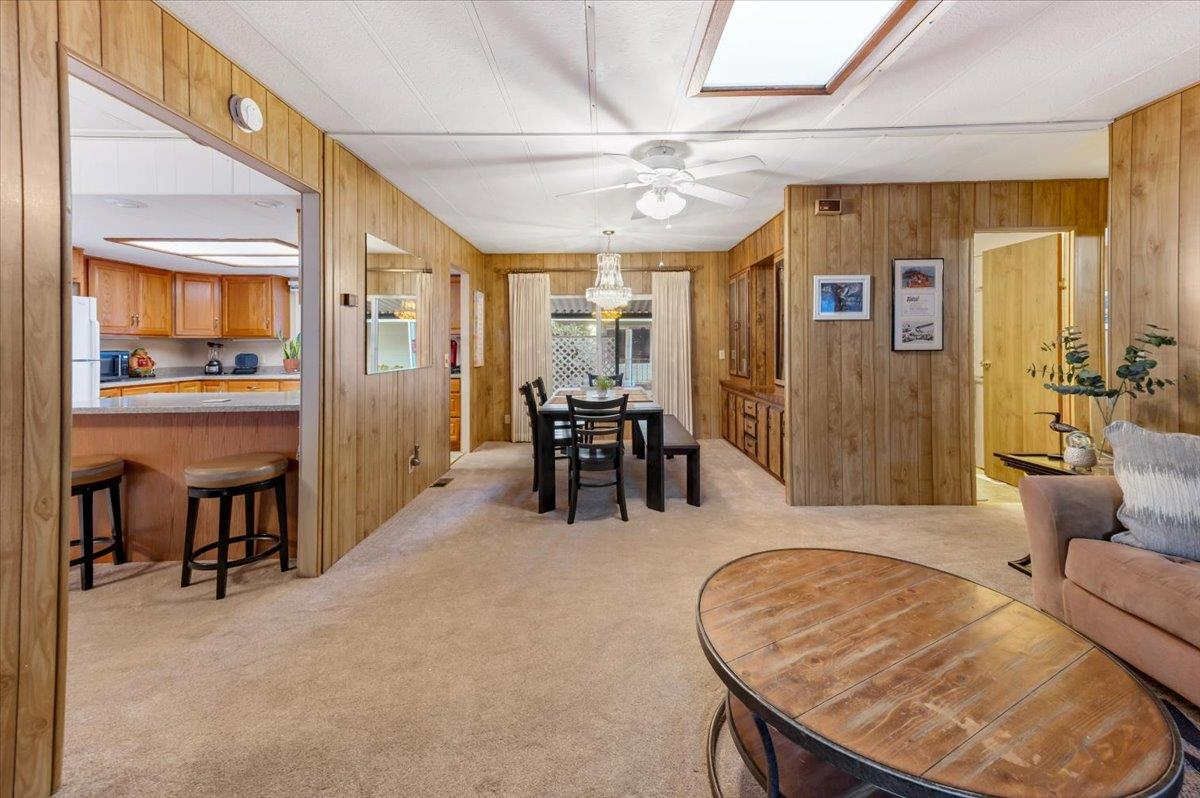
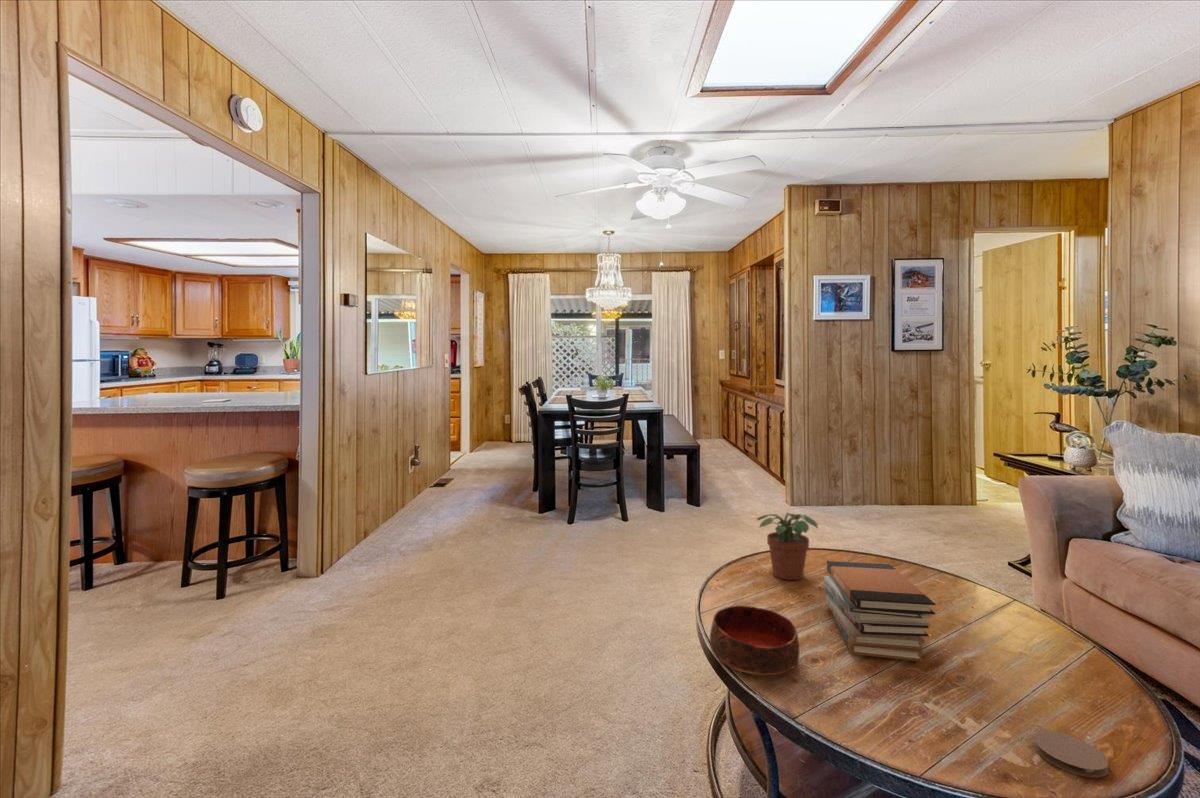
+ book stack (872, 605)
+ potted plant (786, 545)
+ bowl (753, 639)
+ coaster (1069, 752)
